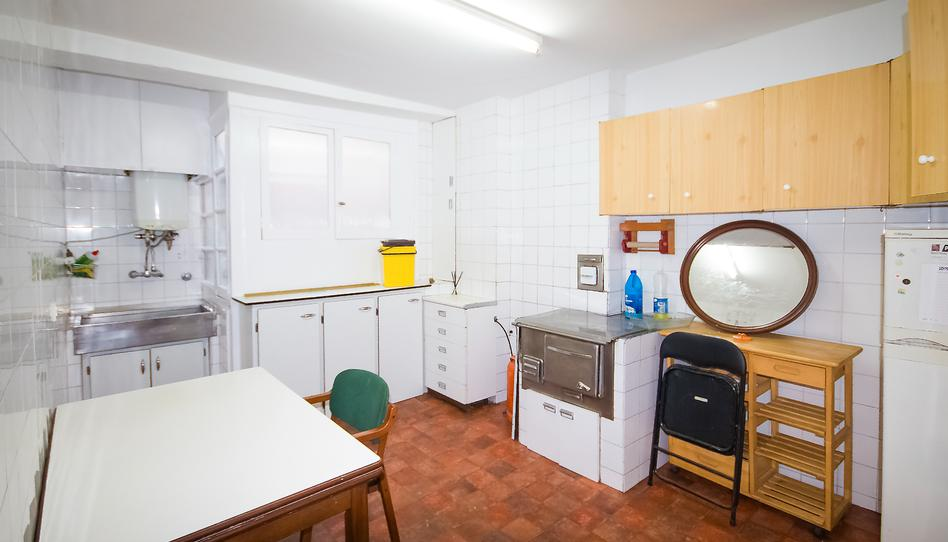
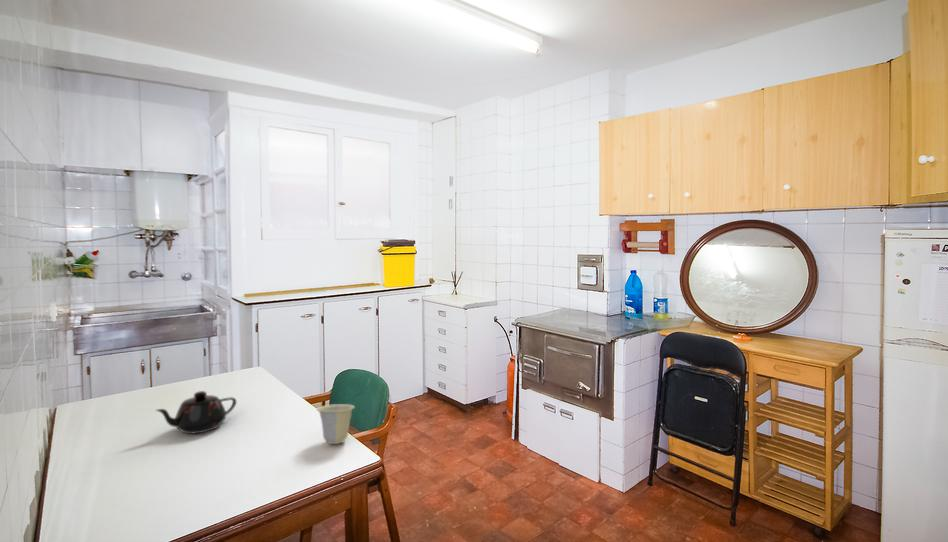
+ teapot (197, 410)
+ cup (336, 423)
